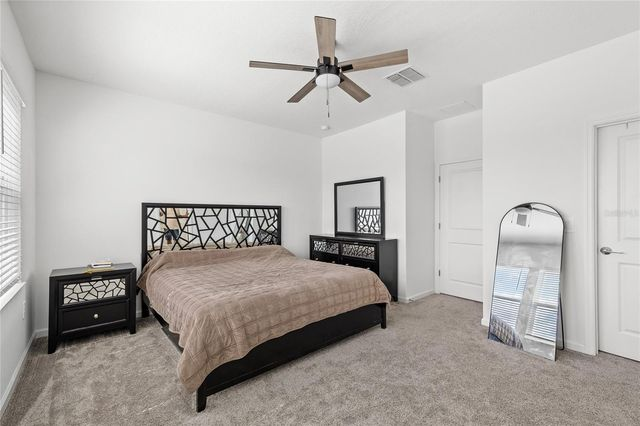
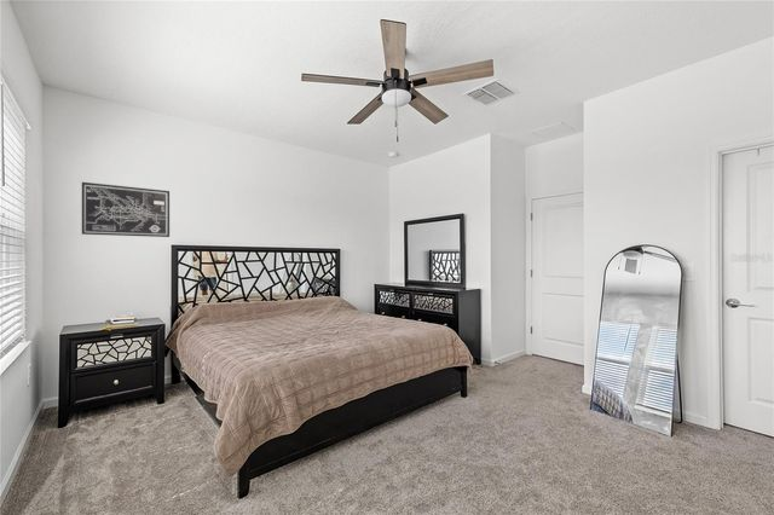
+ wall art (128, 210)
